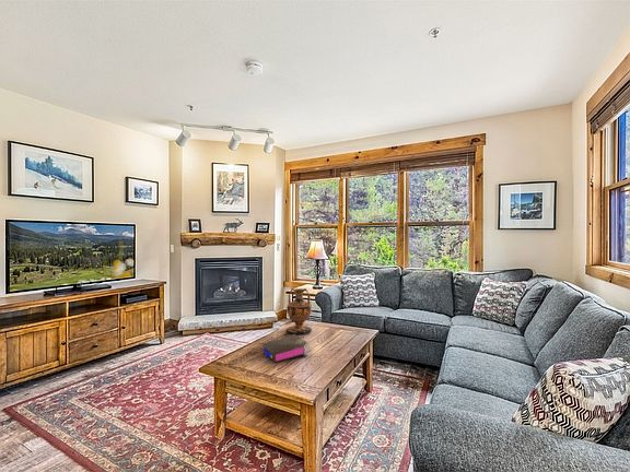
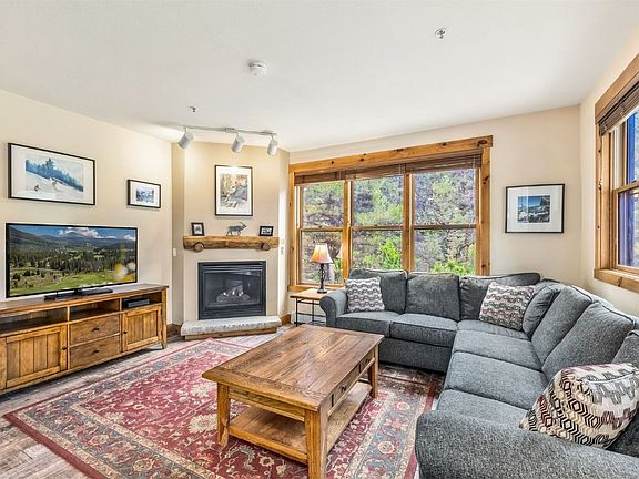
- book (283, 346)
- vase (299, 309)
